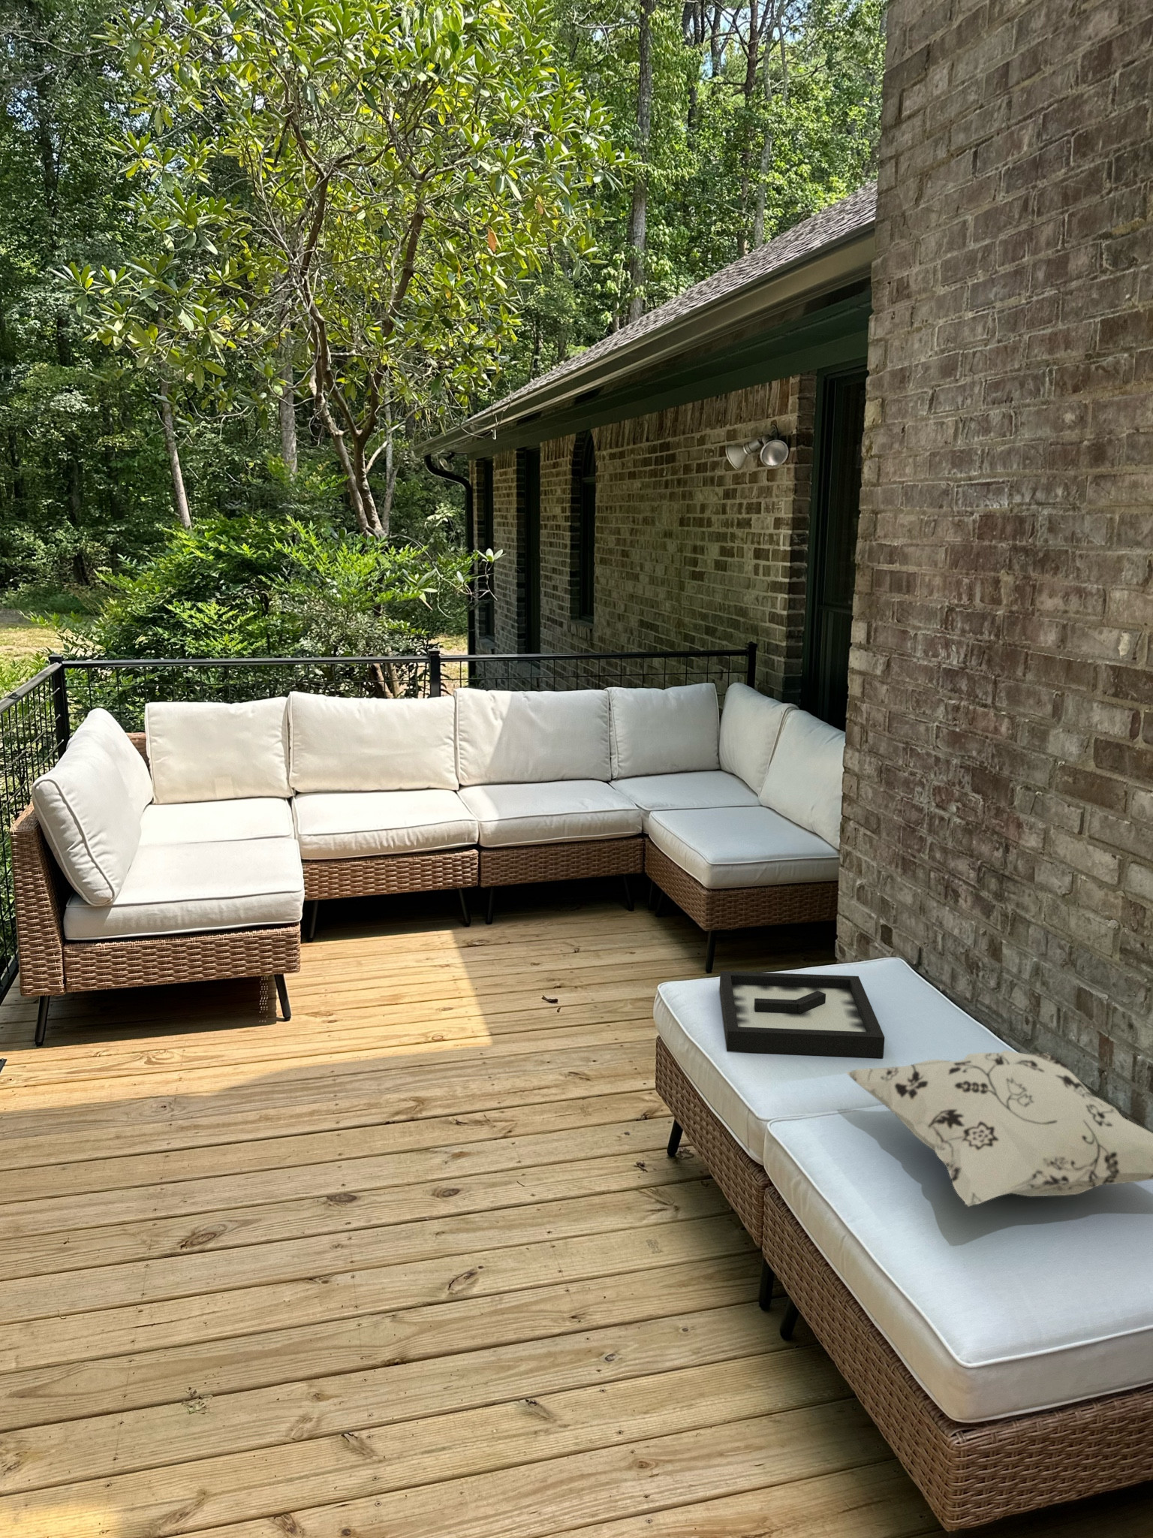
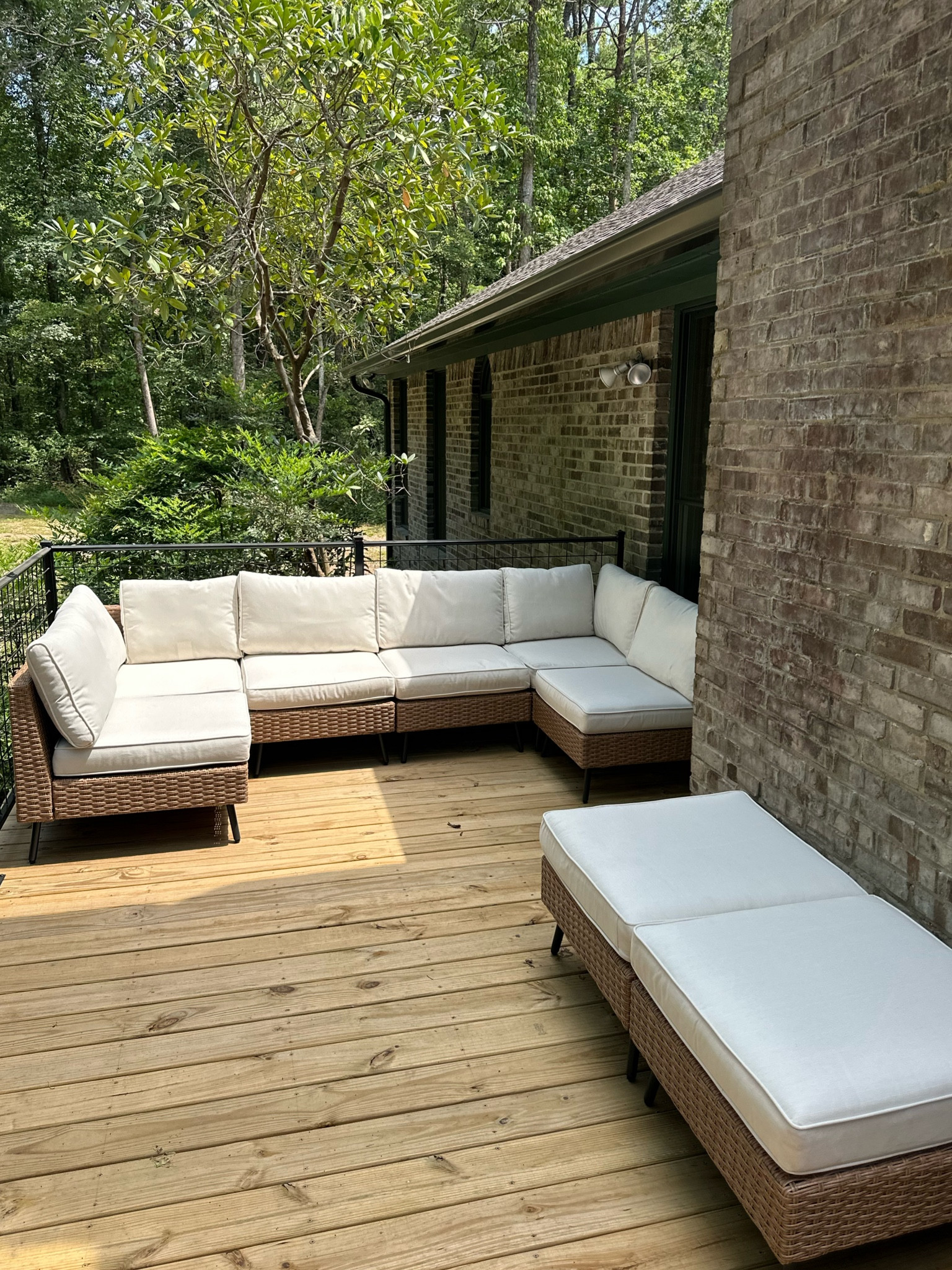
- decorative pillow (1011, 1119)
- decorative tray (796, 1011)
